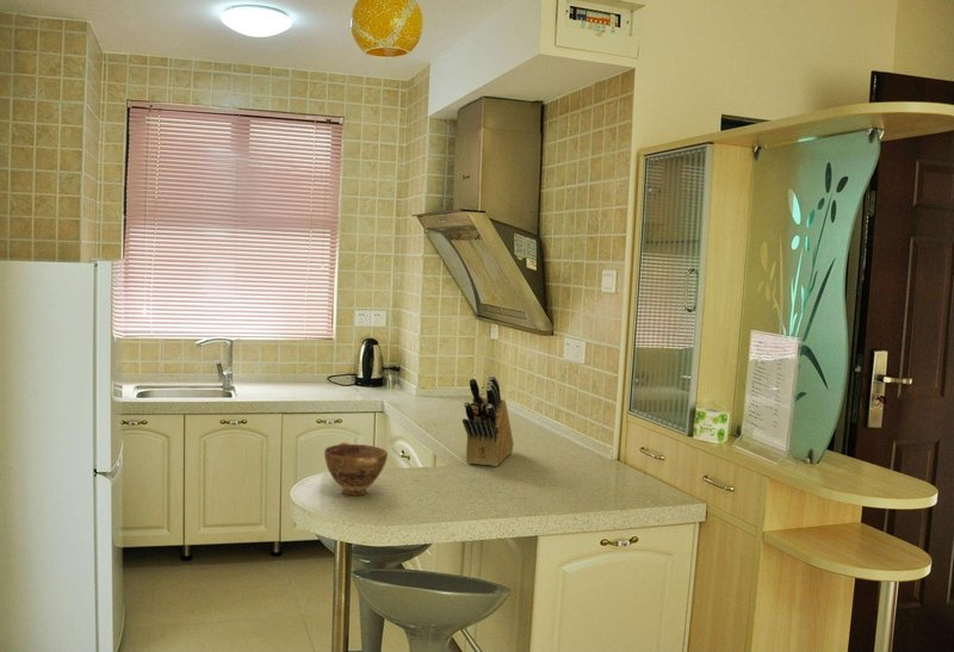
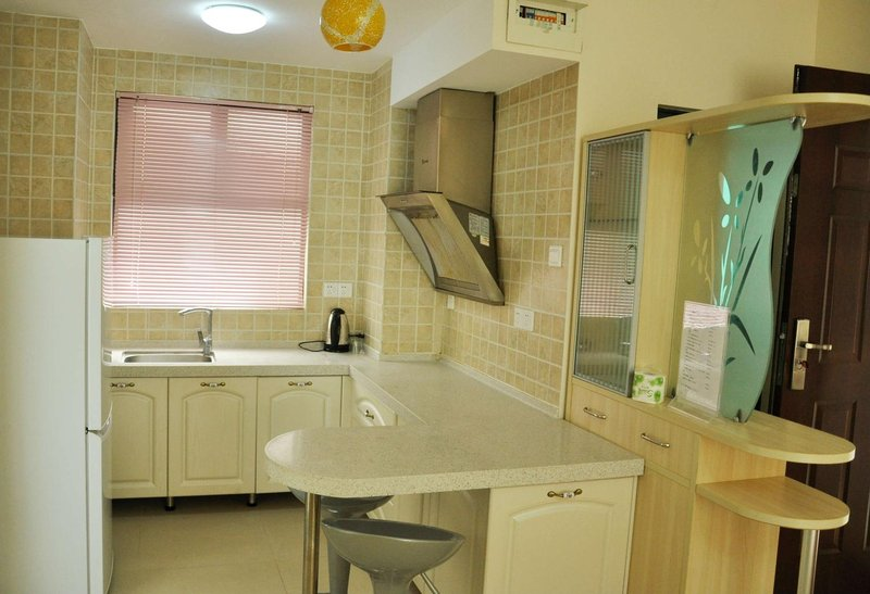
- knife block (489, 416)
- bowl (355, 471)
